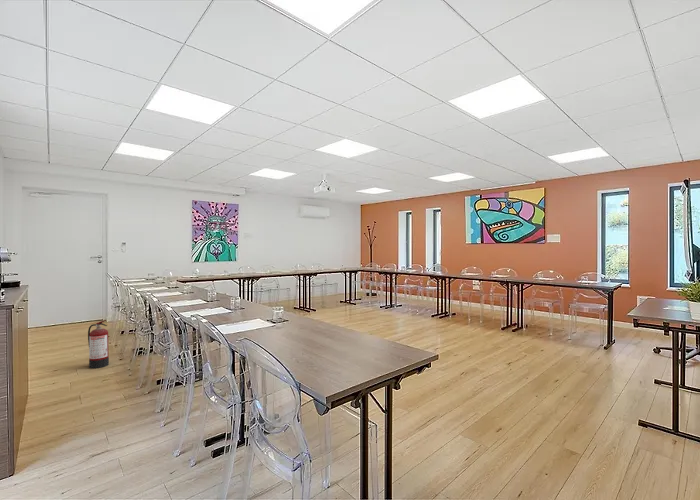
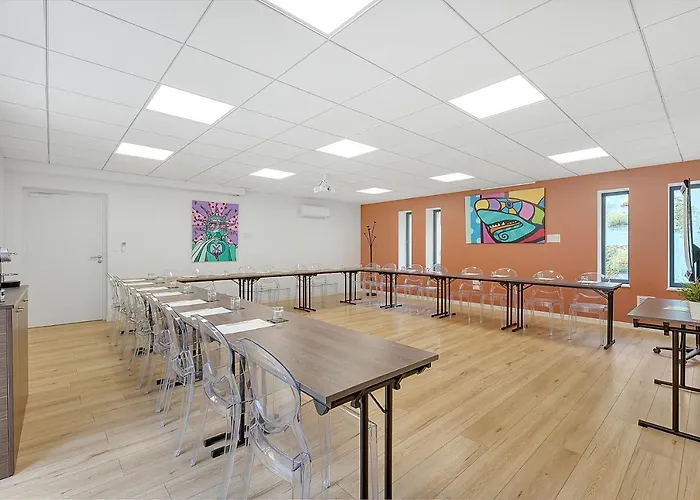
- fire extinguisher (97, 342)
